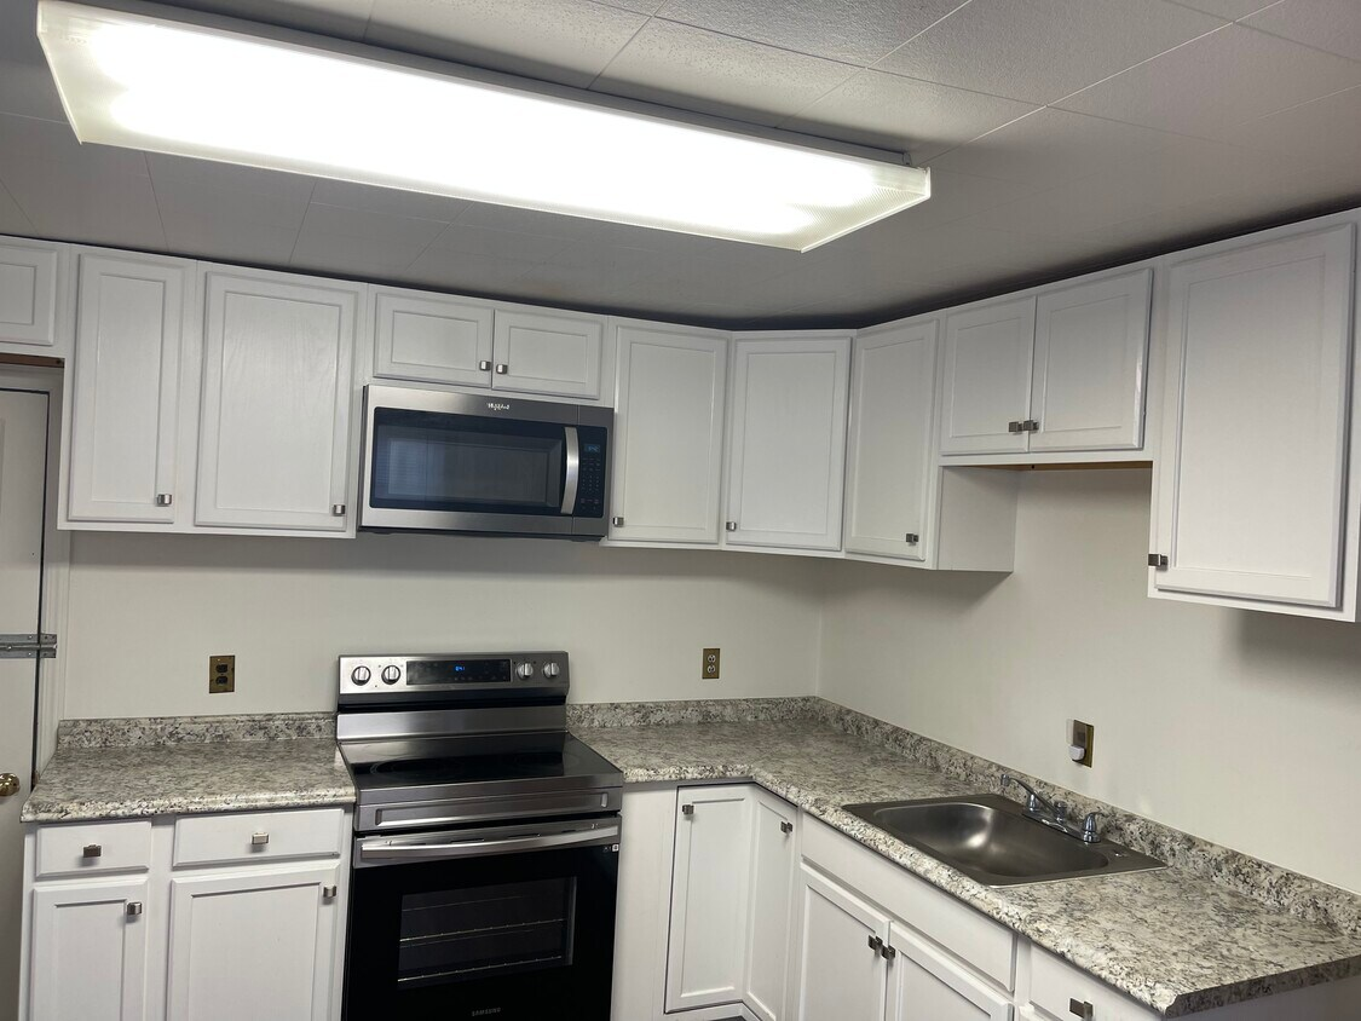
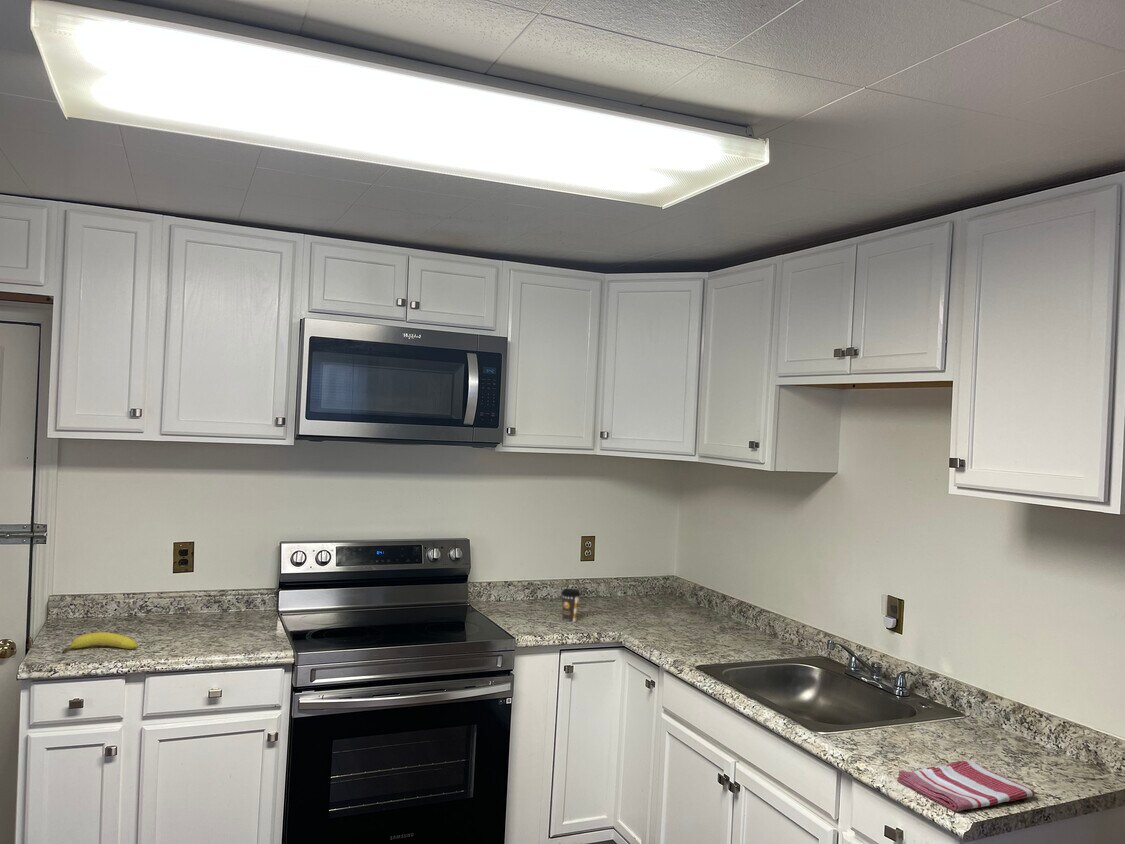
+ dish towel (964, 784)
+ fruit (102, 641)
+ coffee cup (570, 605)
